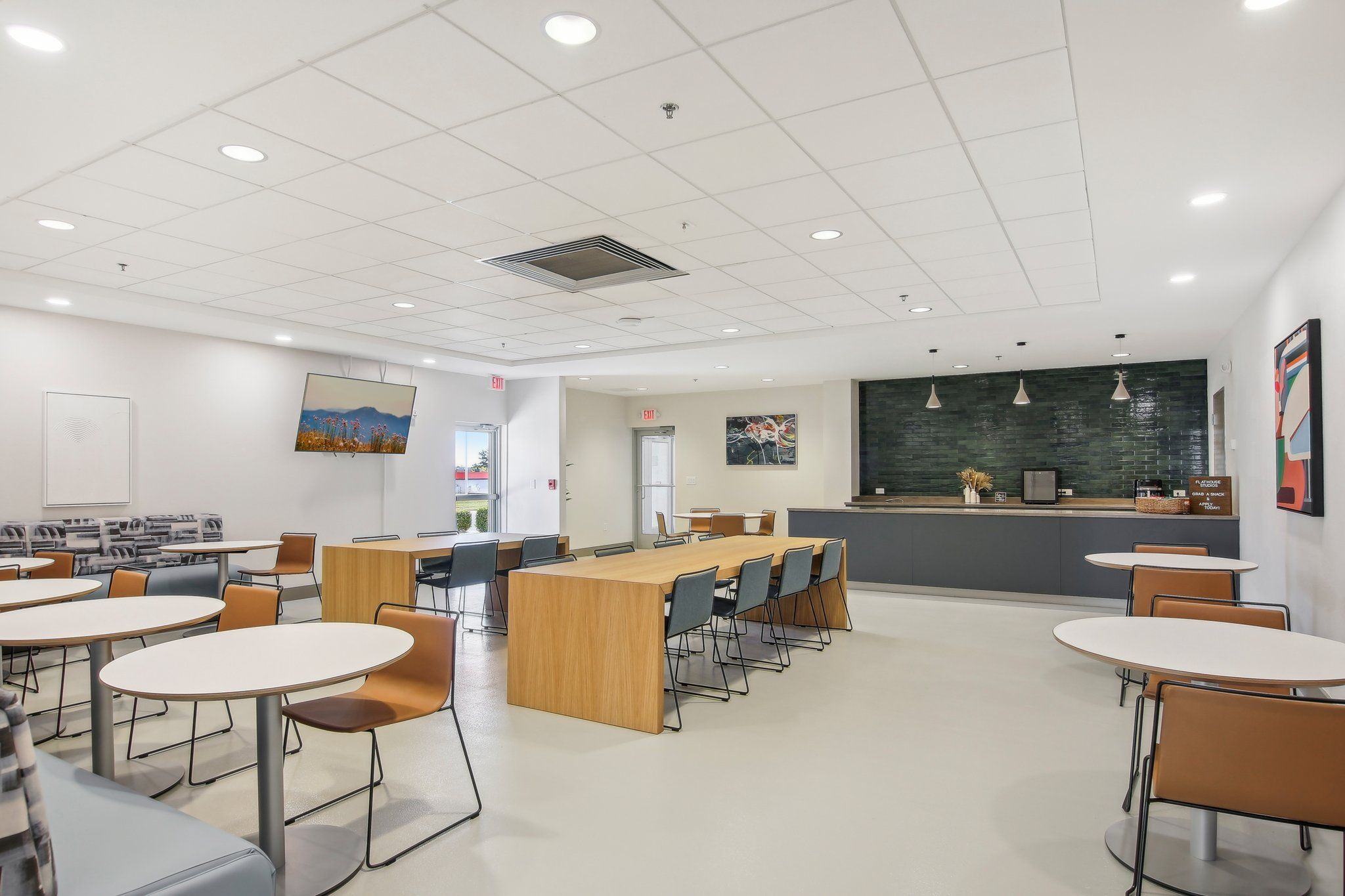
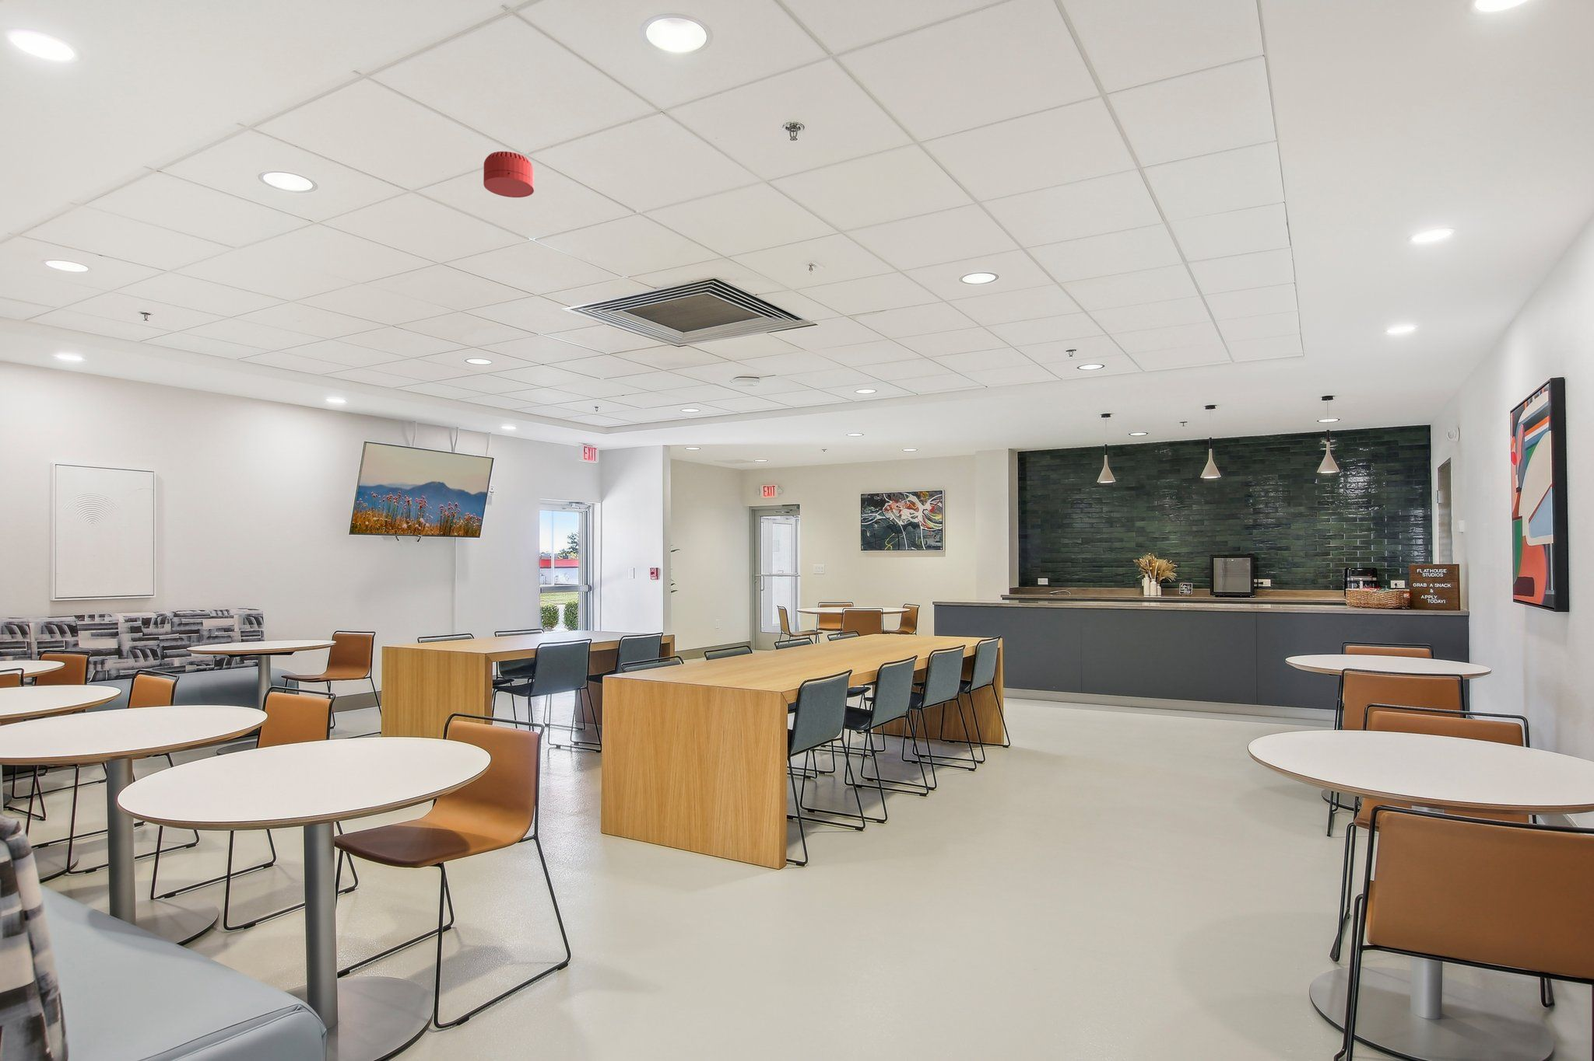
+ smoke detector (510, 173)
